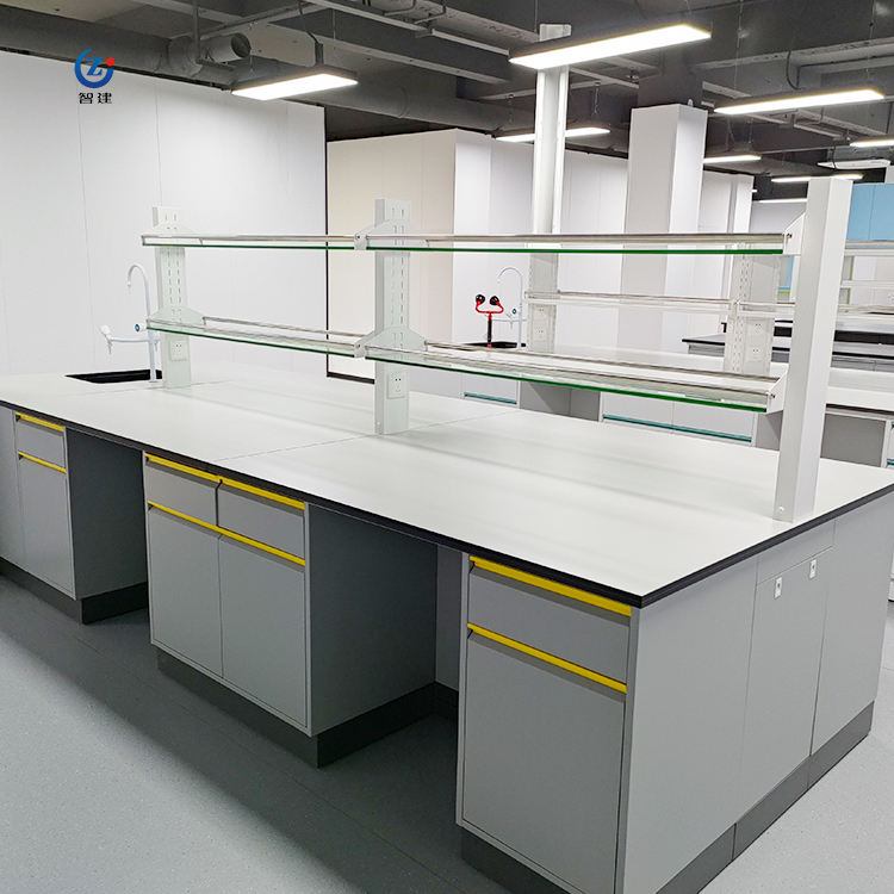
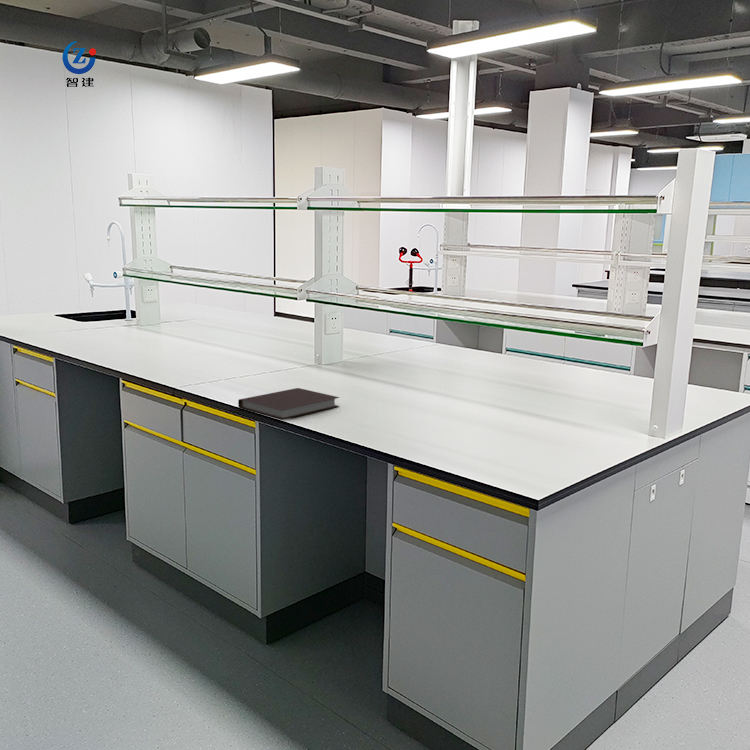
+ notebook (289, 402)
